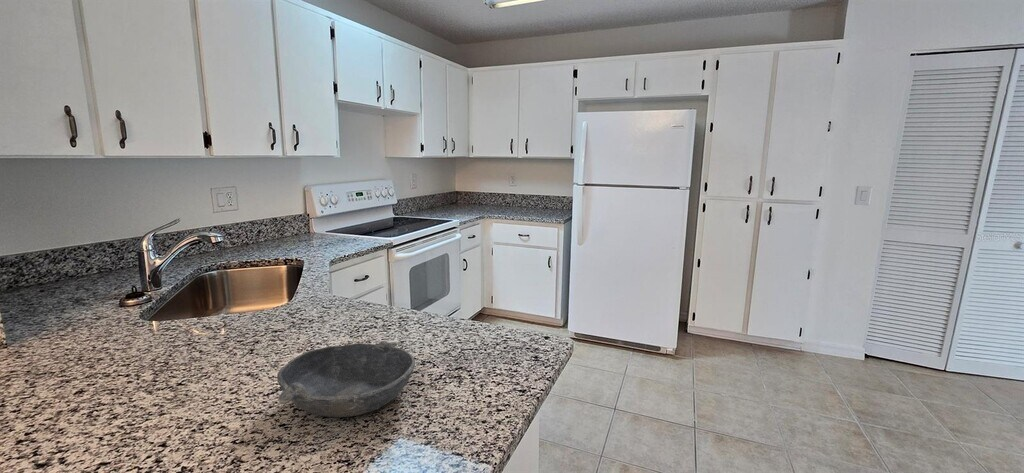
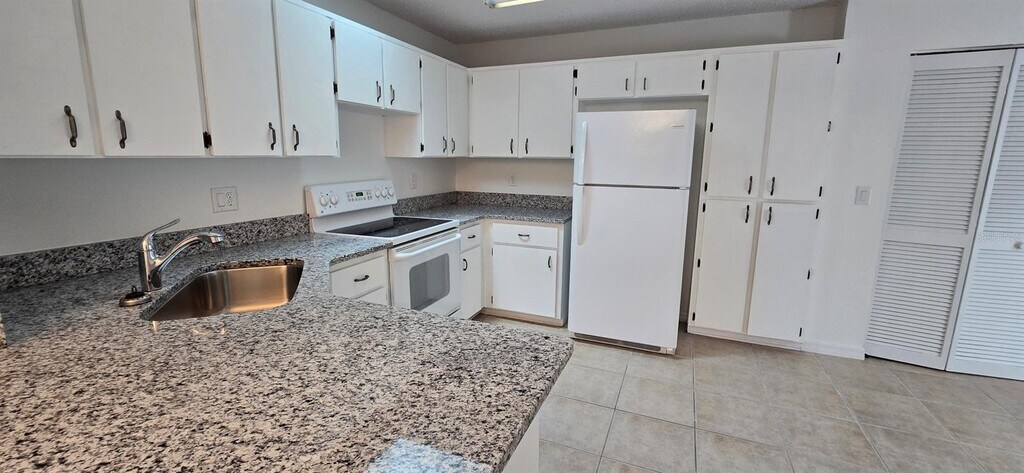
- bowl (347, 377)
